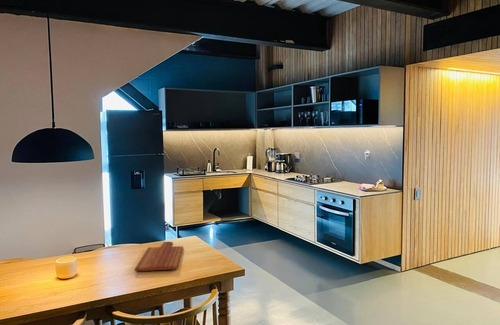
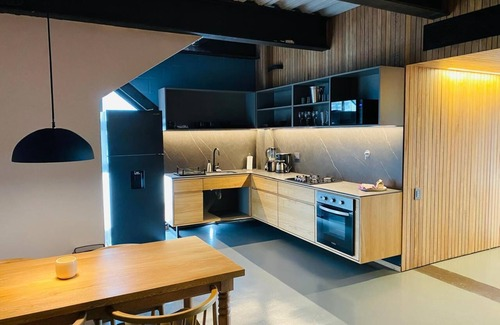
- cutting board (161, 256)
